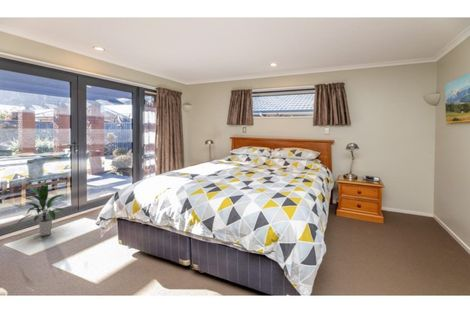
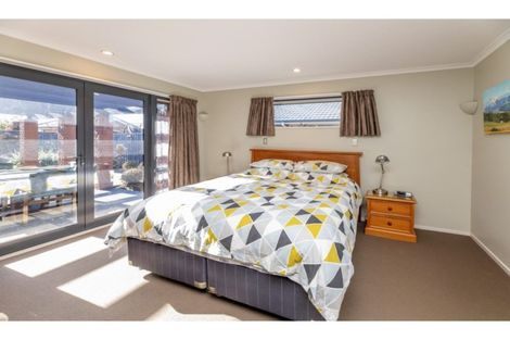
- indoor plant (42, 208)
